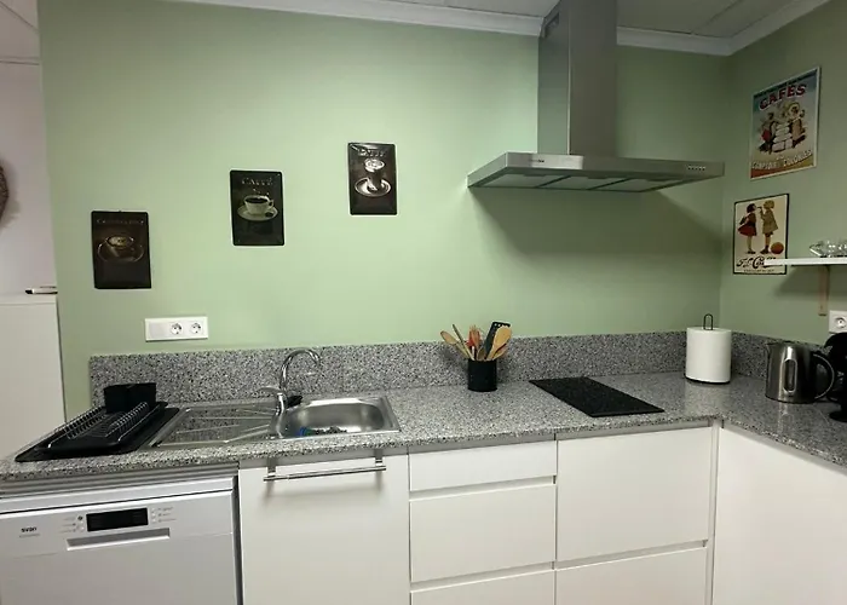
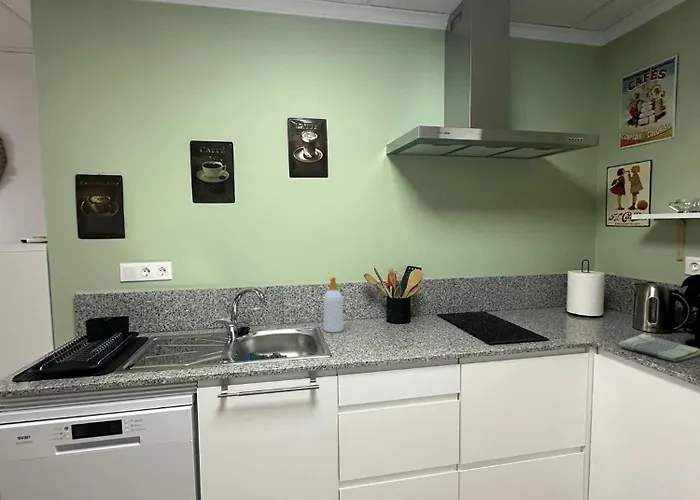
+ soap bottle (333, 304)
+ dish towel (659, 346)
